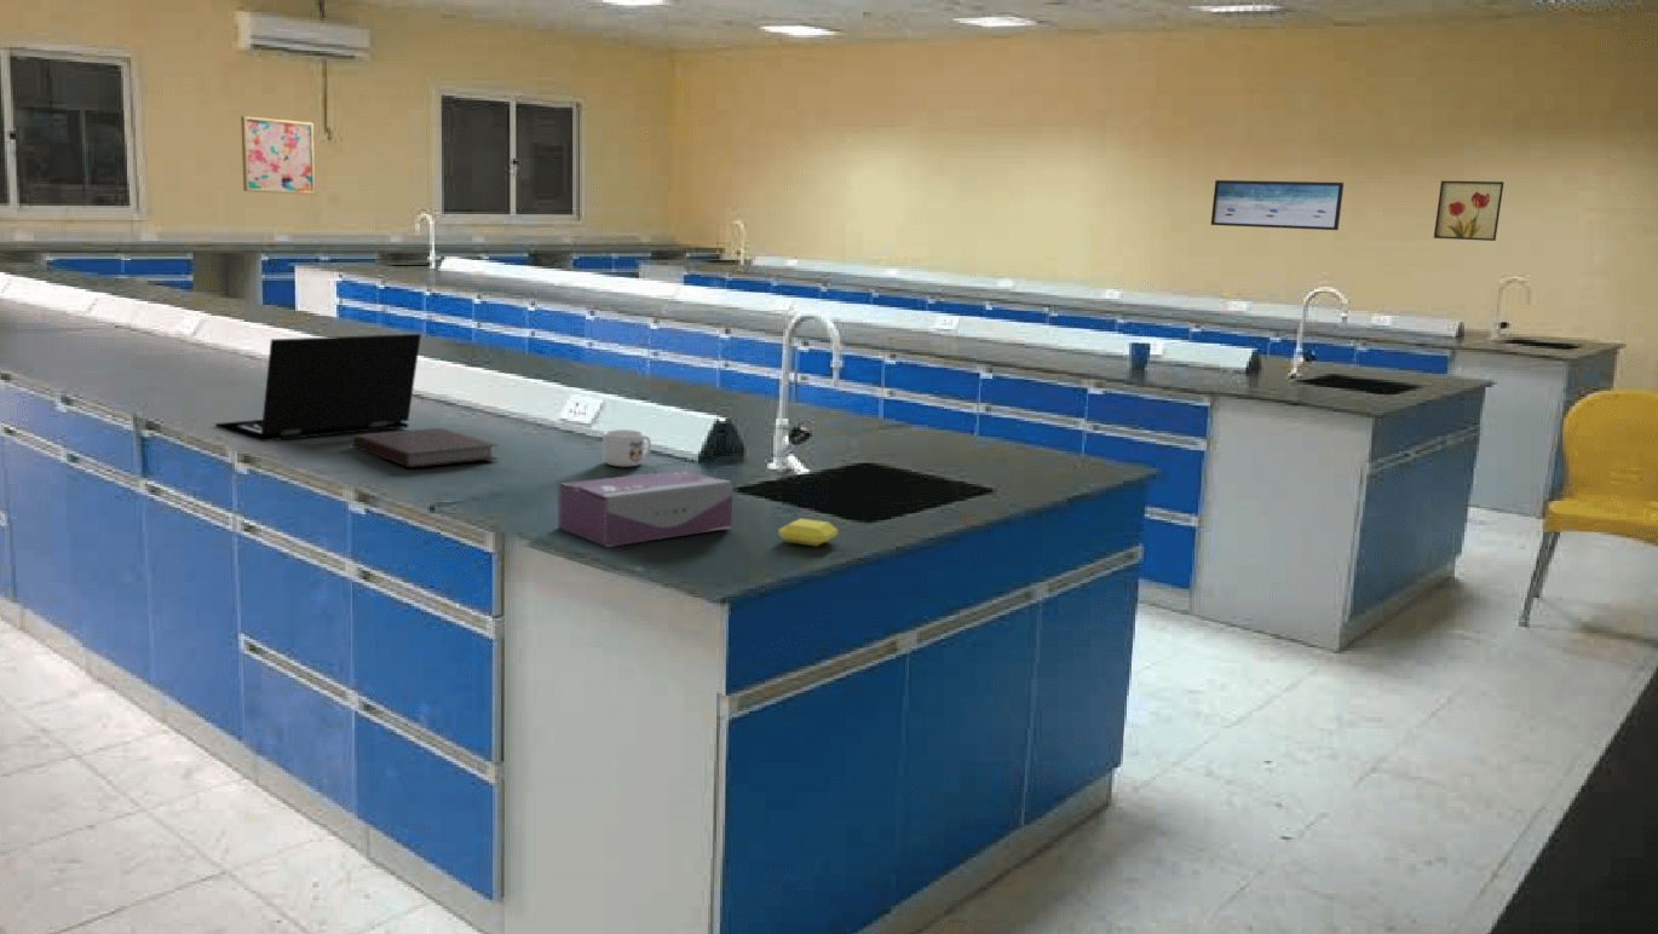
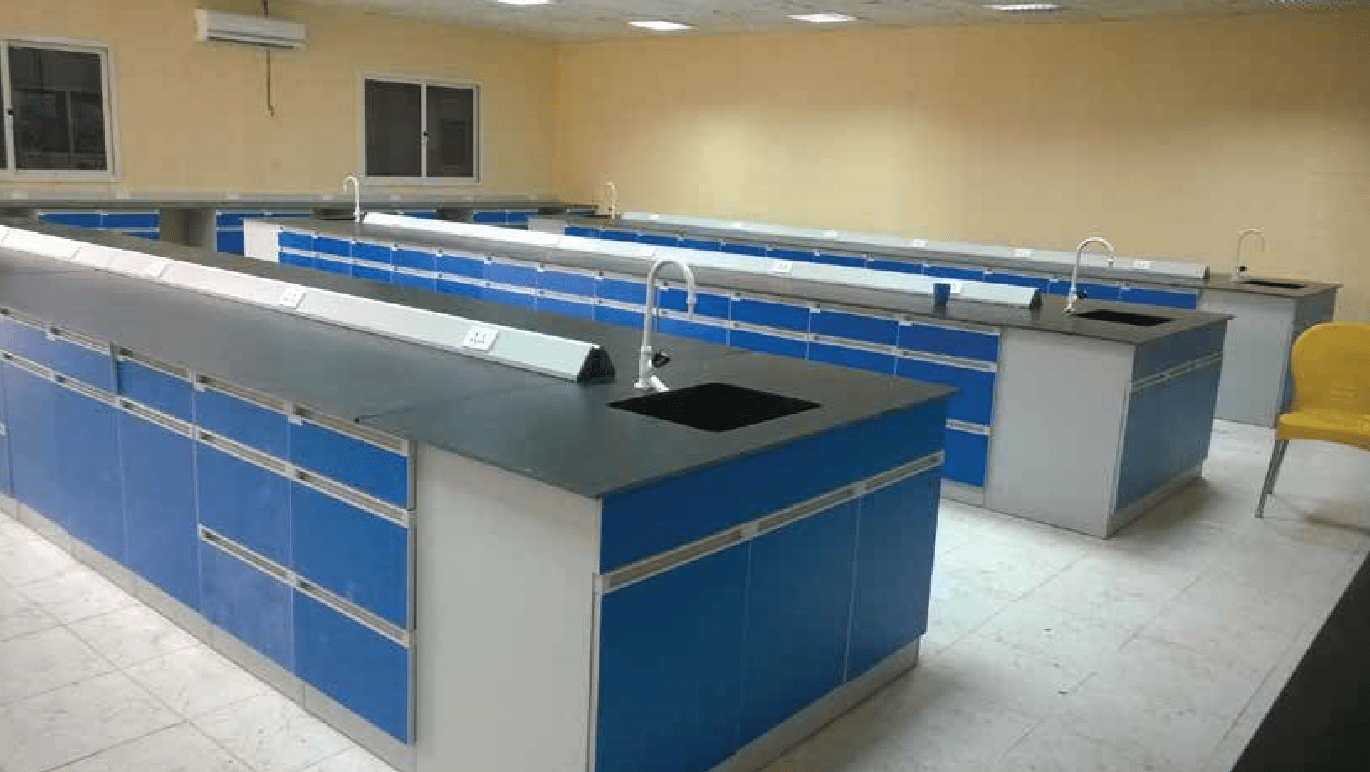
- mug (628, 448)
- notebook (425, 446)
- soap bar (807, 531)
- wall art (1468, 211)
- laptop (318, 380)
- wall art (1274, 204)
- tissue box (645, 505)
- wall art (278, 156)
